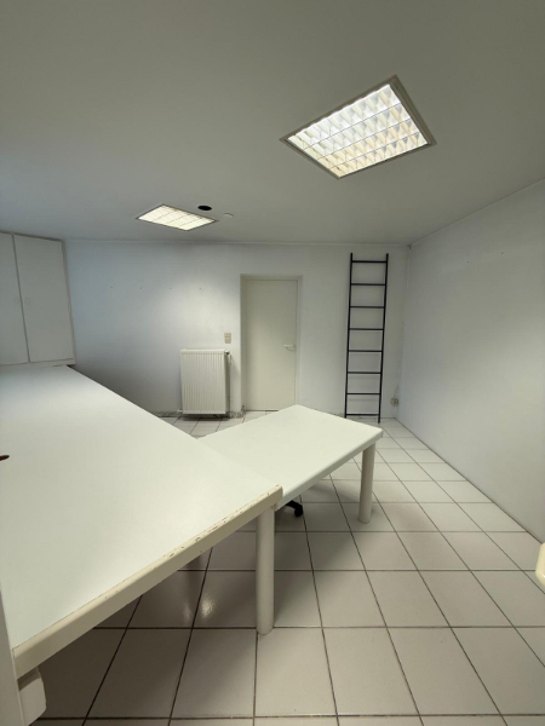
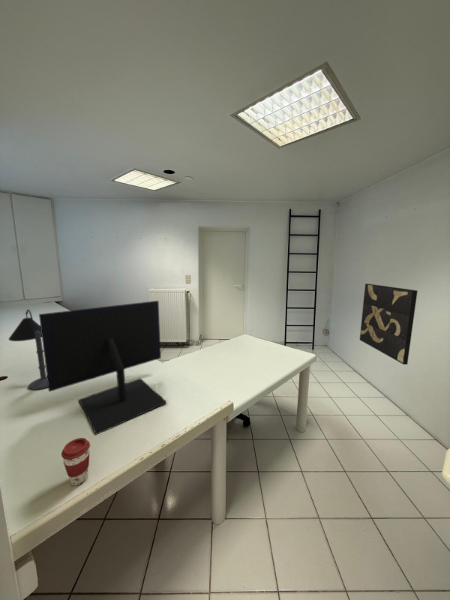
+ wall art (383, 319)
+ desk lamp (36, 344)
+ coffee cup (77, 462)
+ monitor (121, 357)
